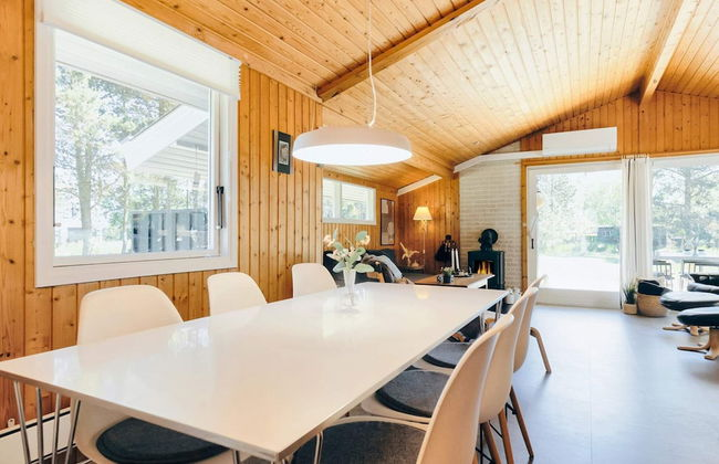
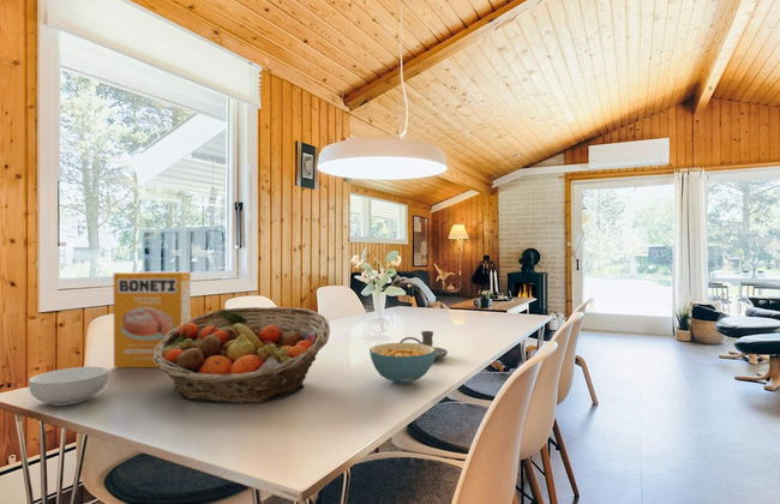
+ candle holder (422, 343)
+ cereal box (152, 318)
+ fruit basket (245, 349)
+ cereal bowl (70, 386)
+ cereal bowl (402, 365)
